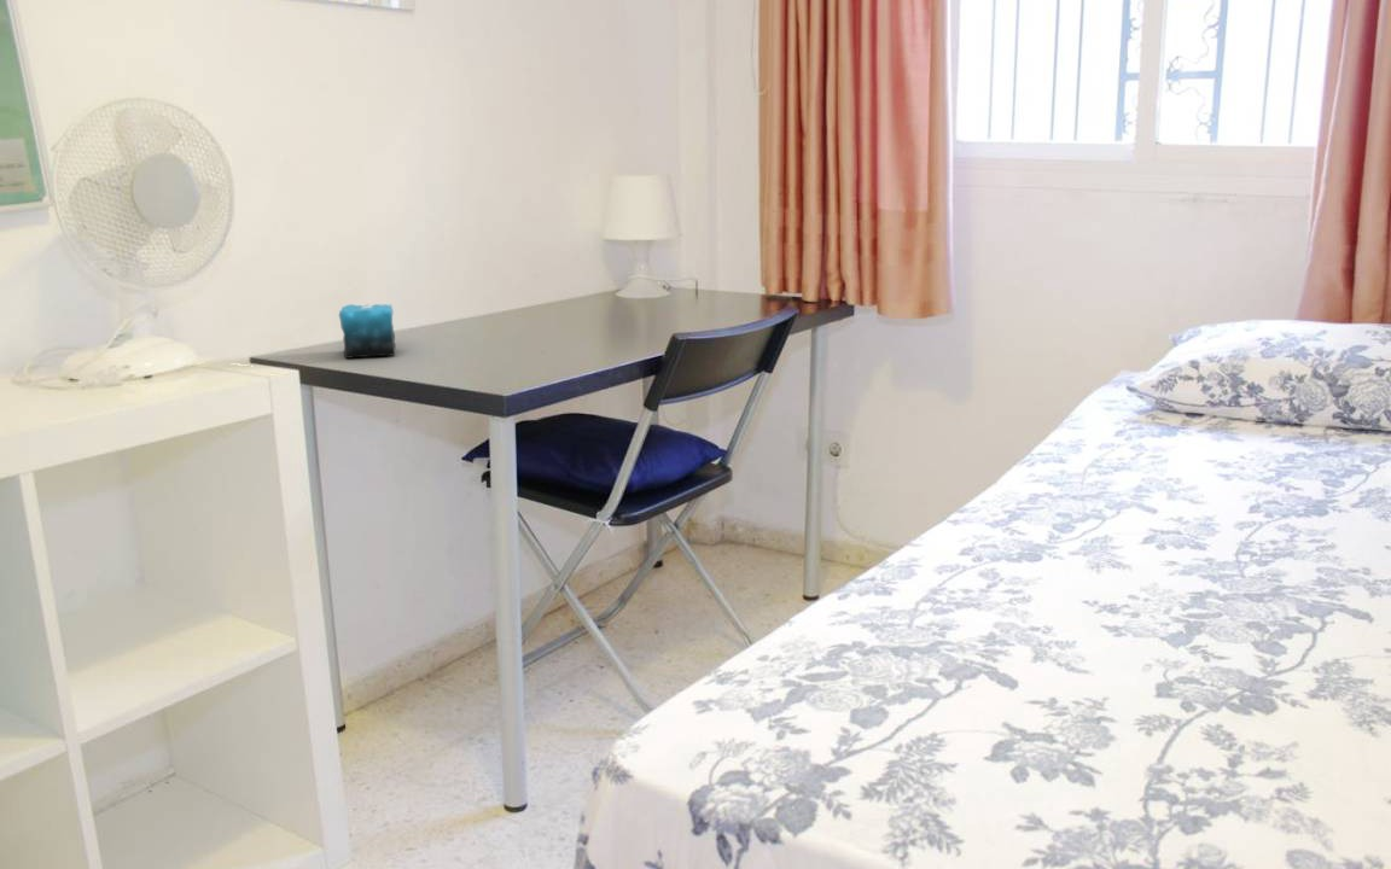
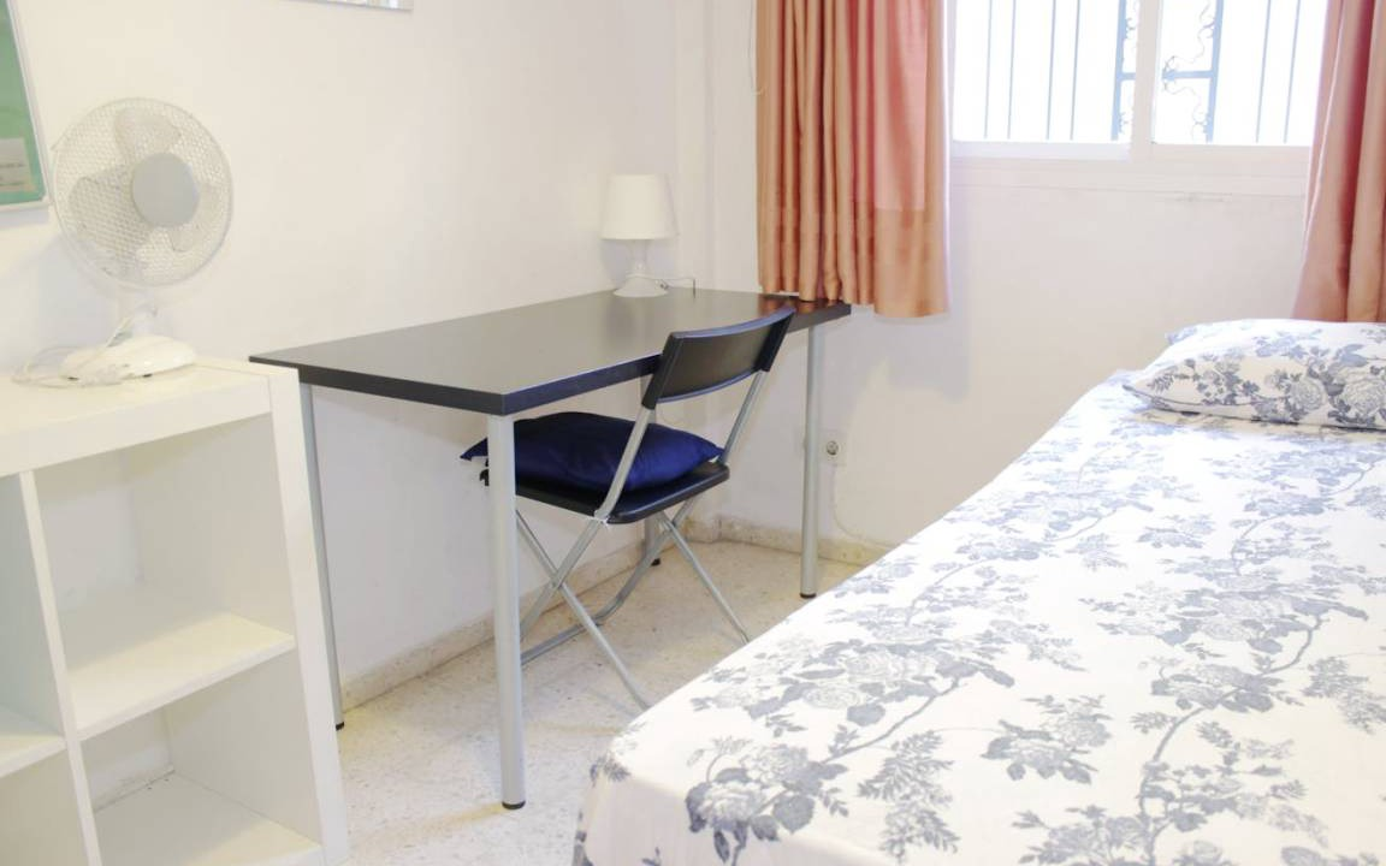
- candle (366, 320)
